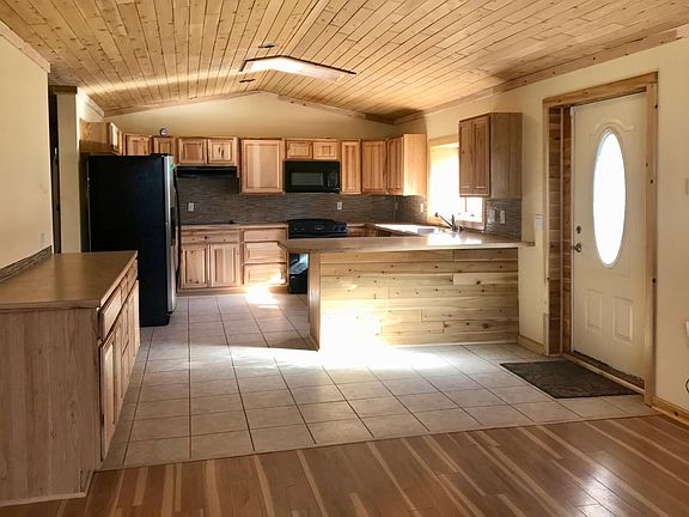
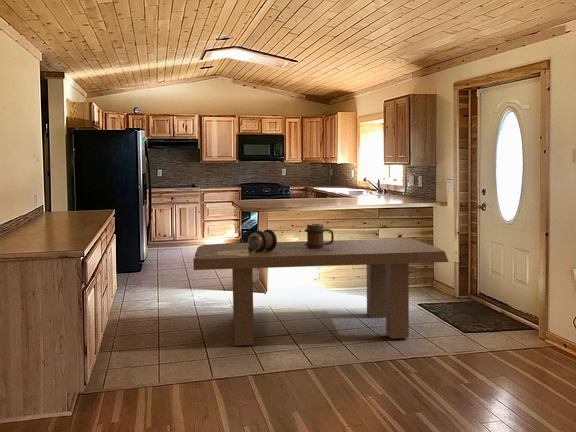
+ dining table (314, 265)
